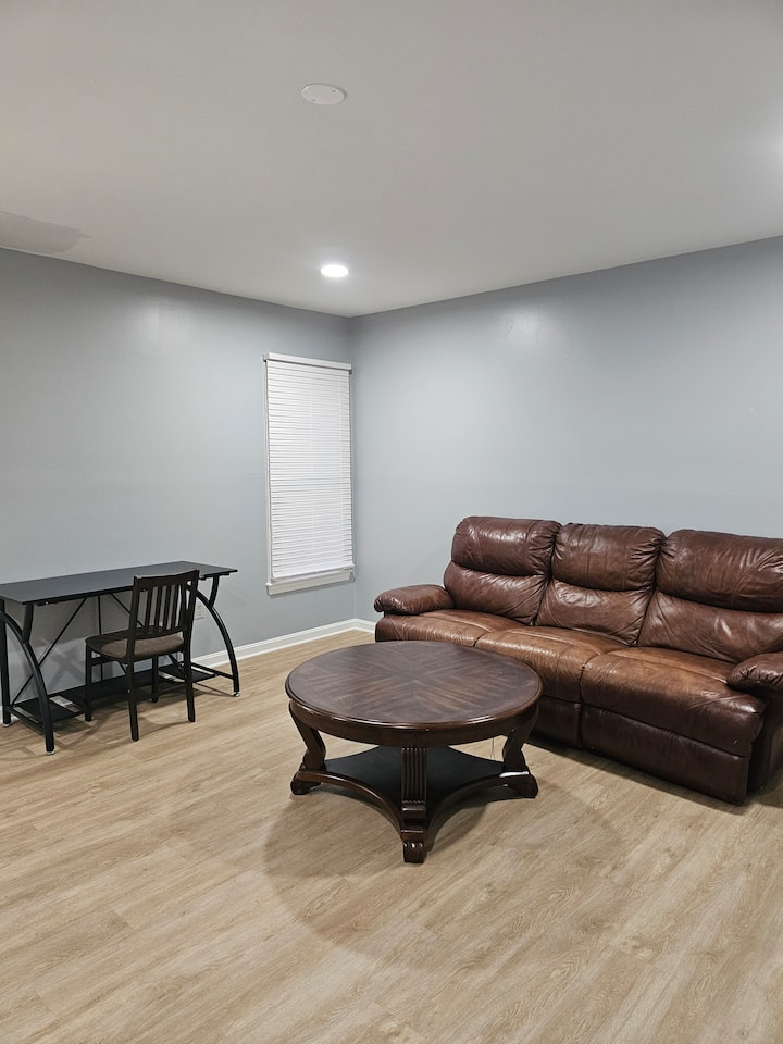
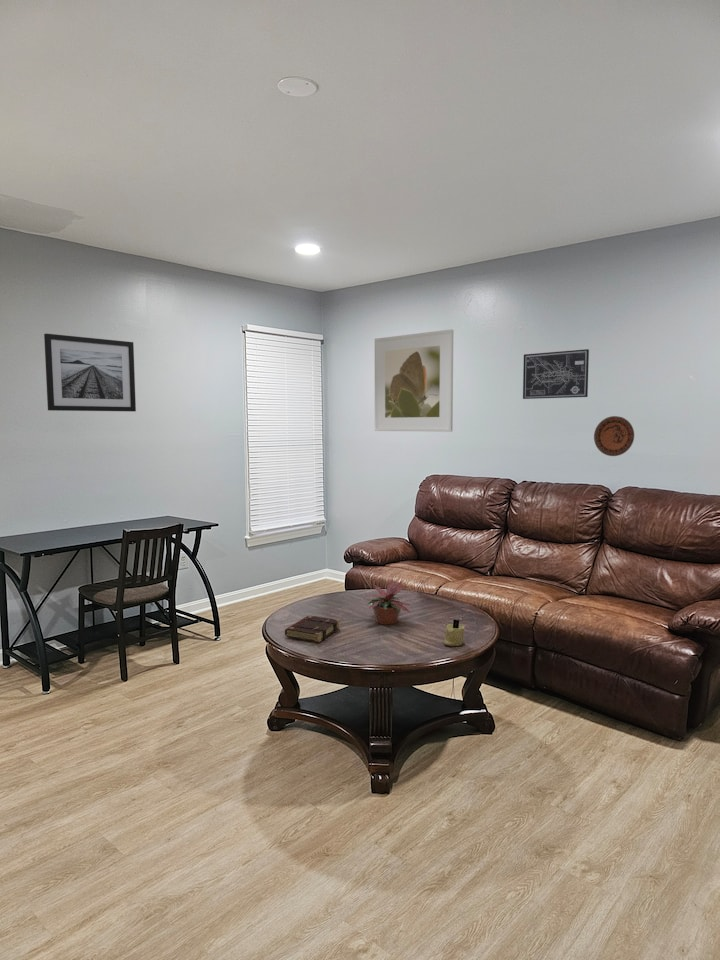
+ decorative plate (613, 436)
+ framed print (411, 383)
+ book (313, 627)
+ wall art (92, 374)
+ candle (453, 631)
+ wall art (554, 375)
+ potted plant (387, 598)
